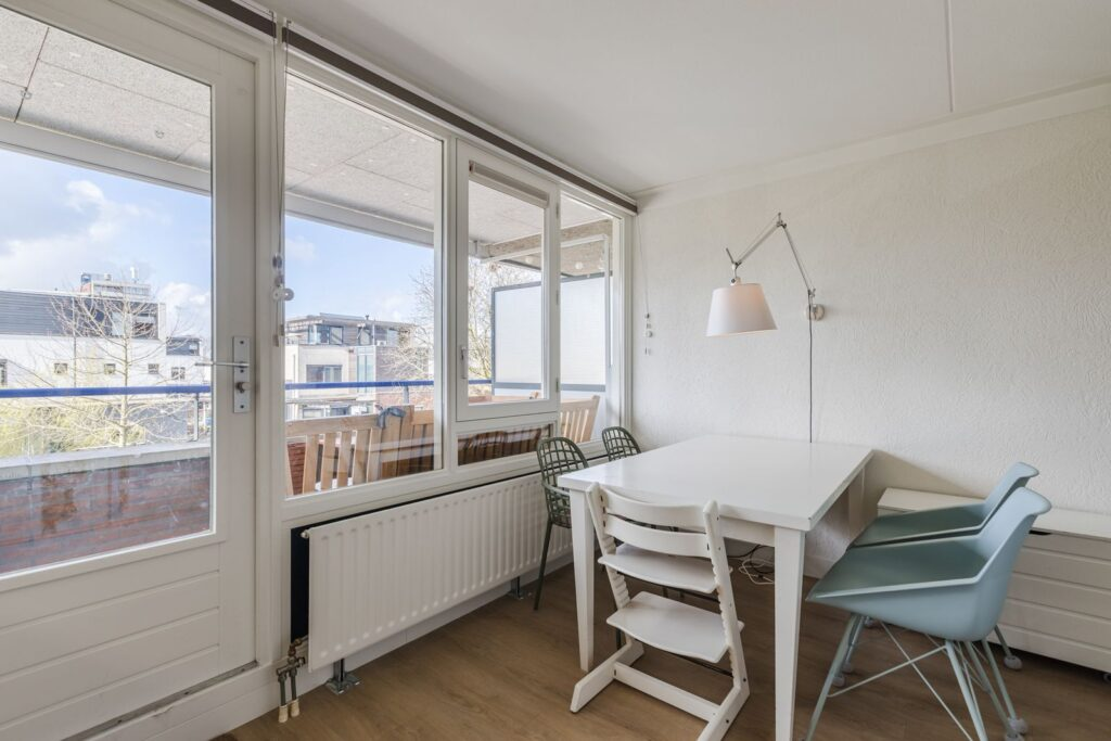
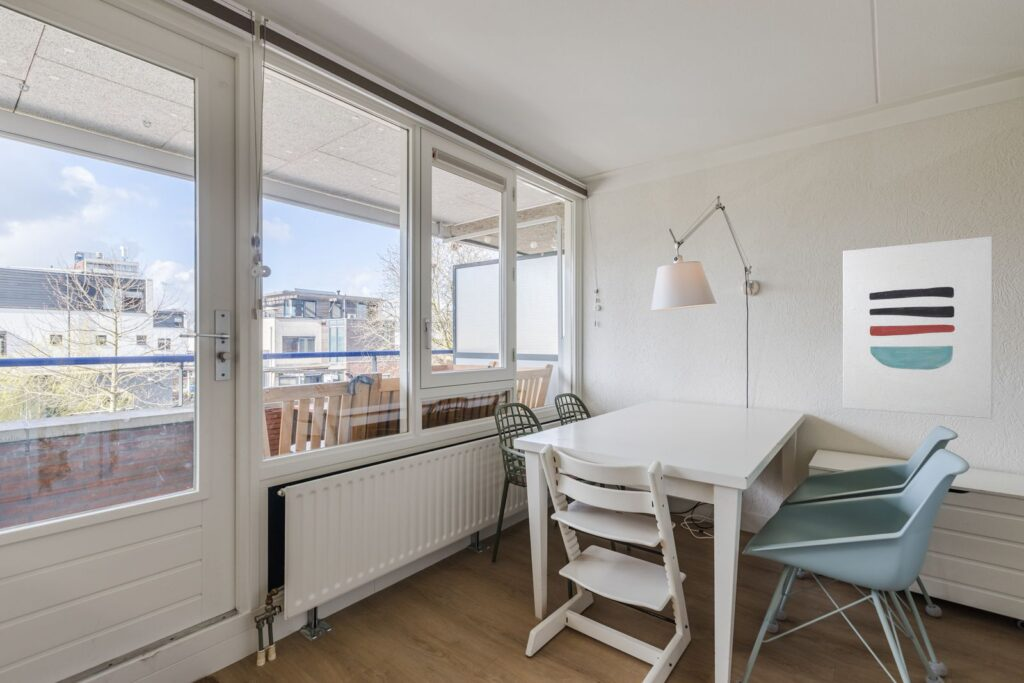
+ wall art (911, 328)
